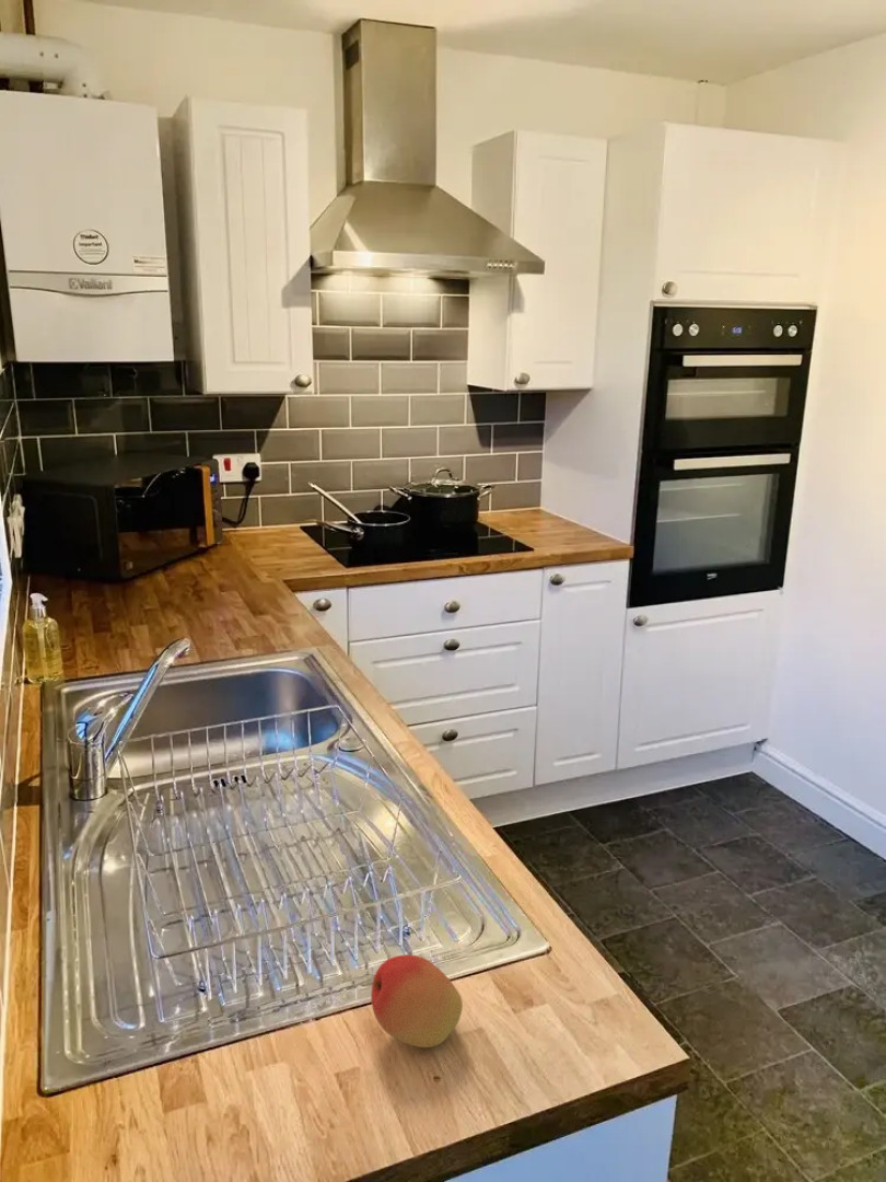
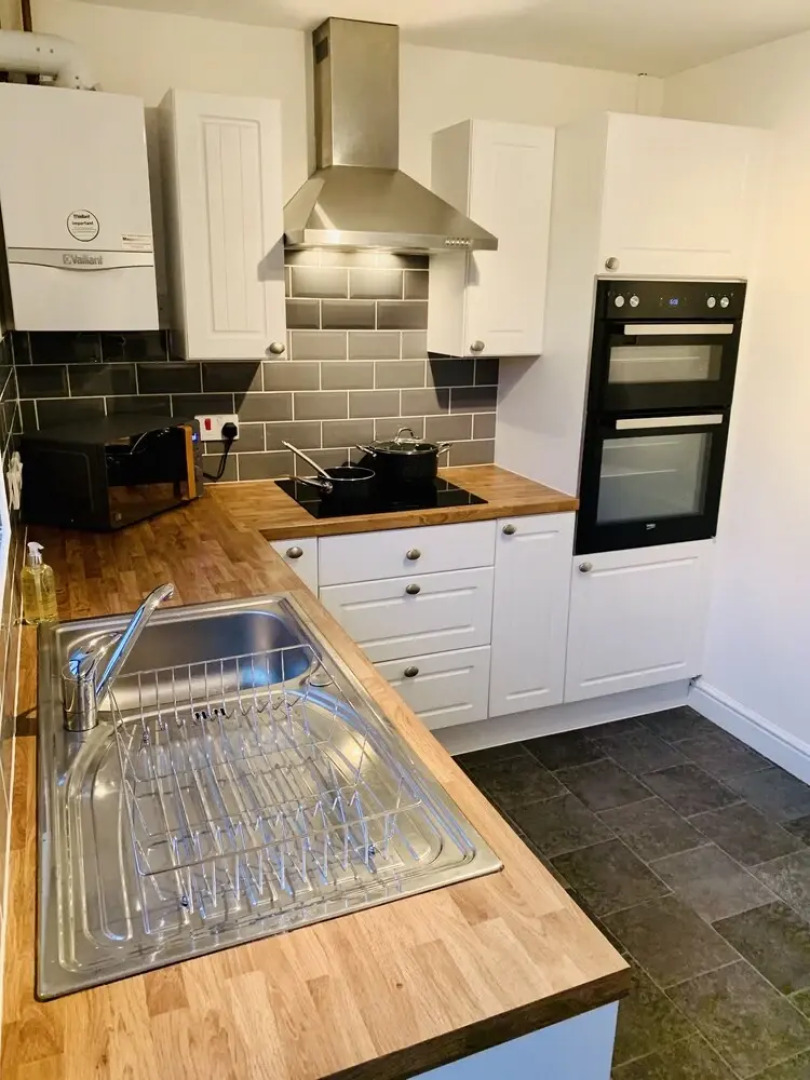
- fruit (413, 998)
